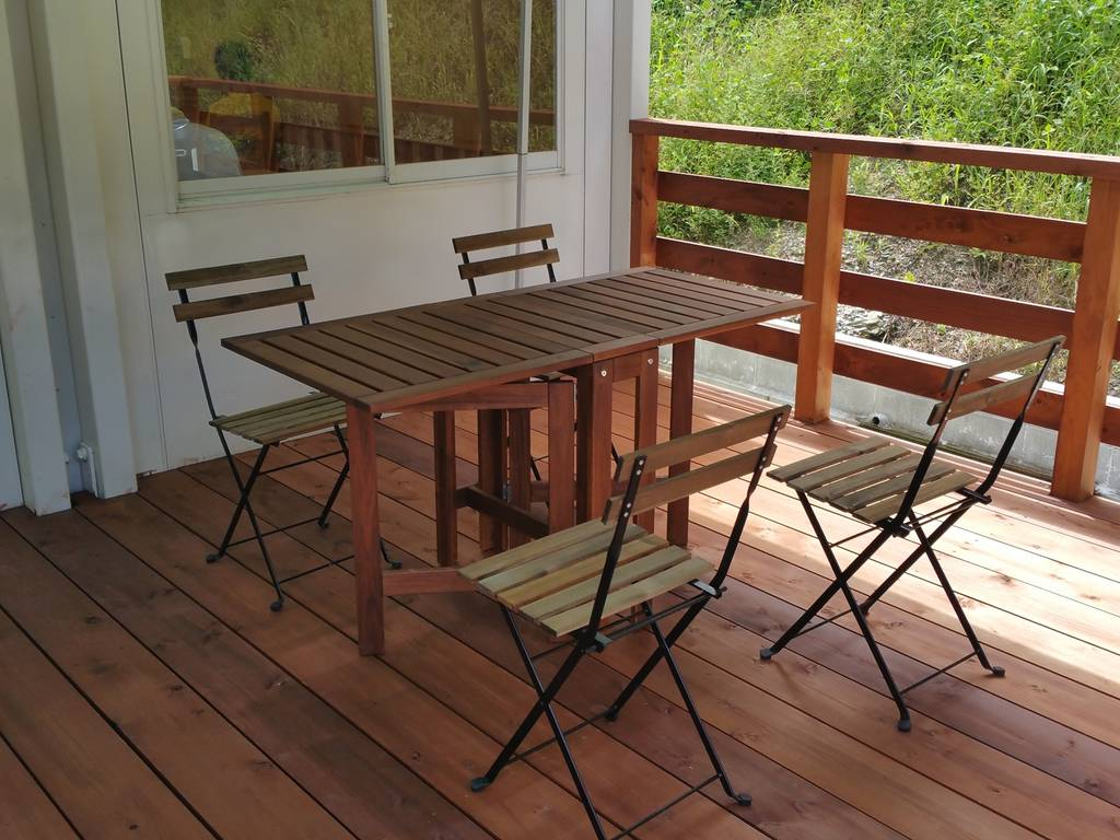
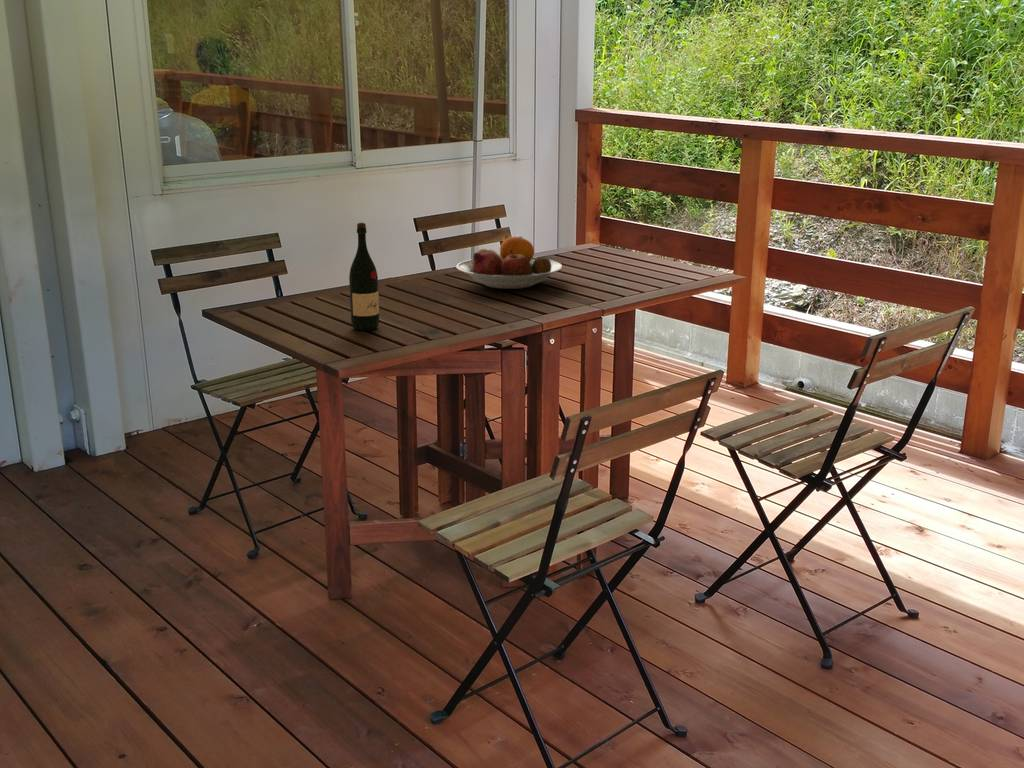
+ fruit bowl (509, 261)
+ wine bottle (363, 275)
